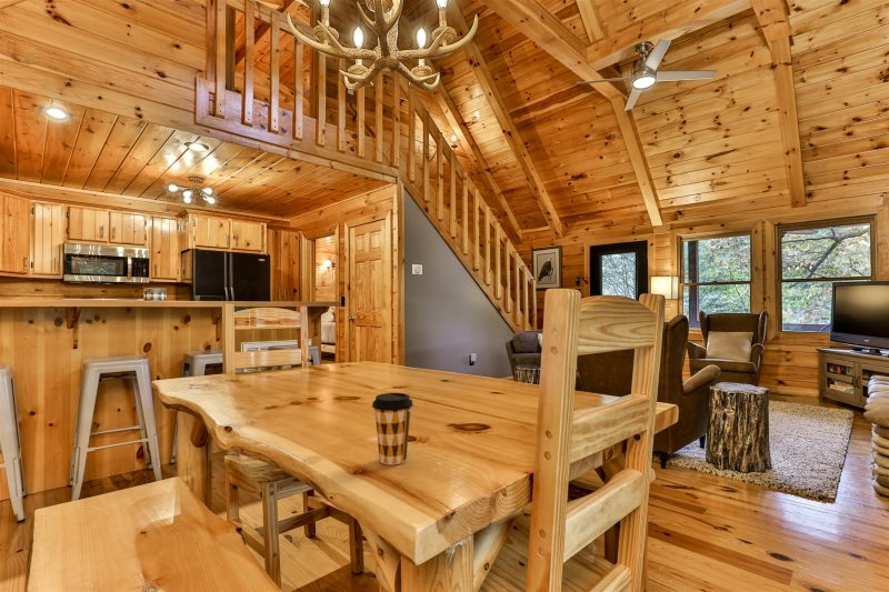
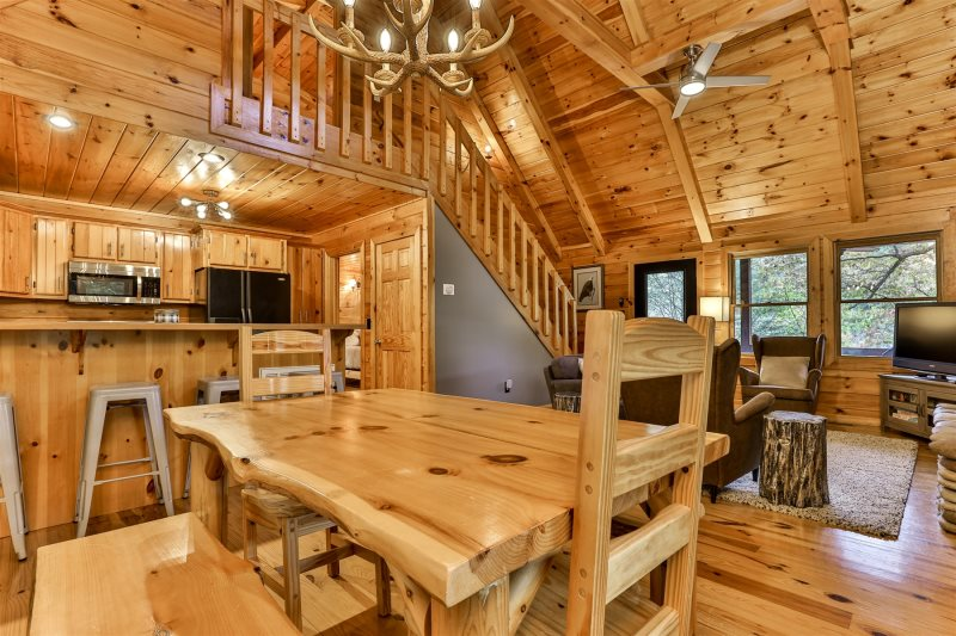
- coffee cup (392, 428)
